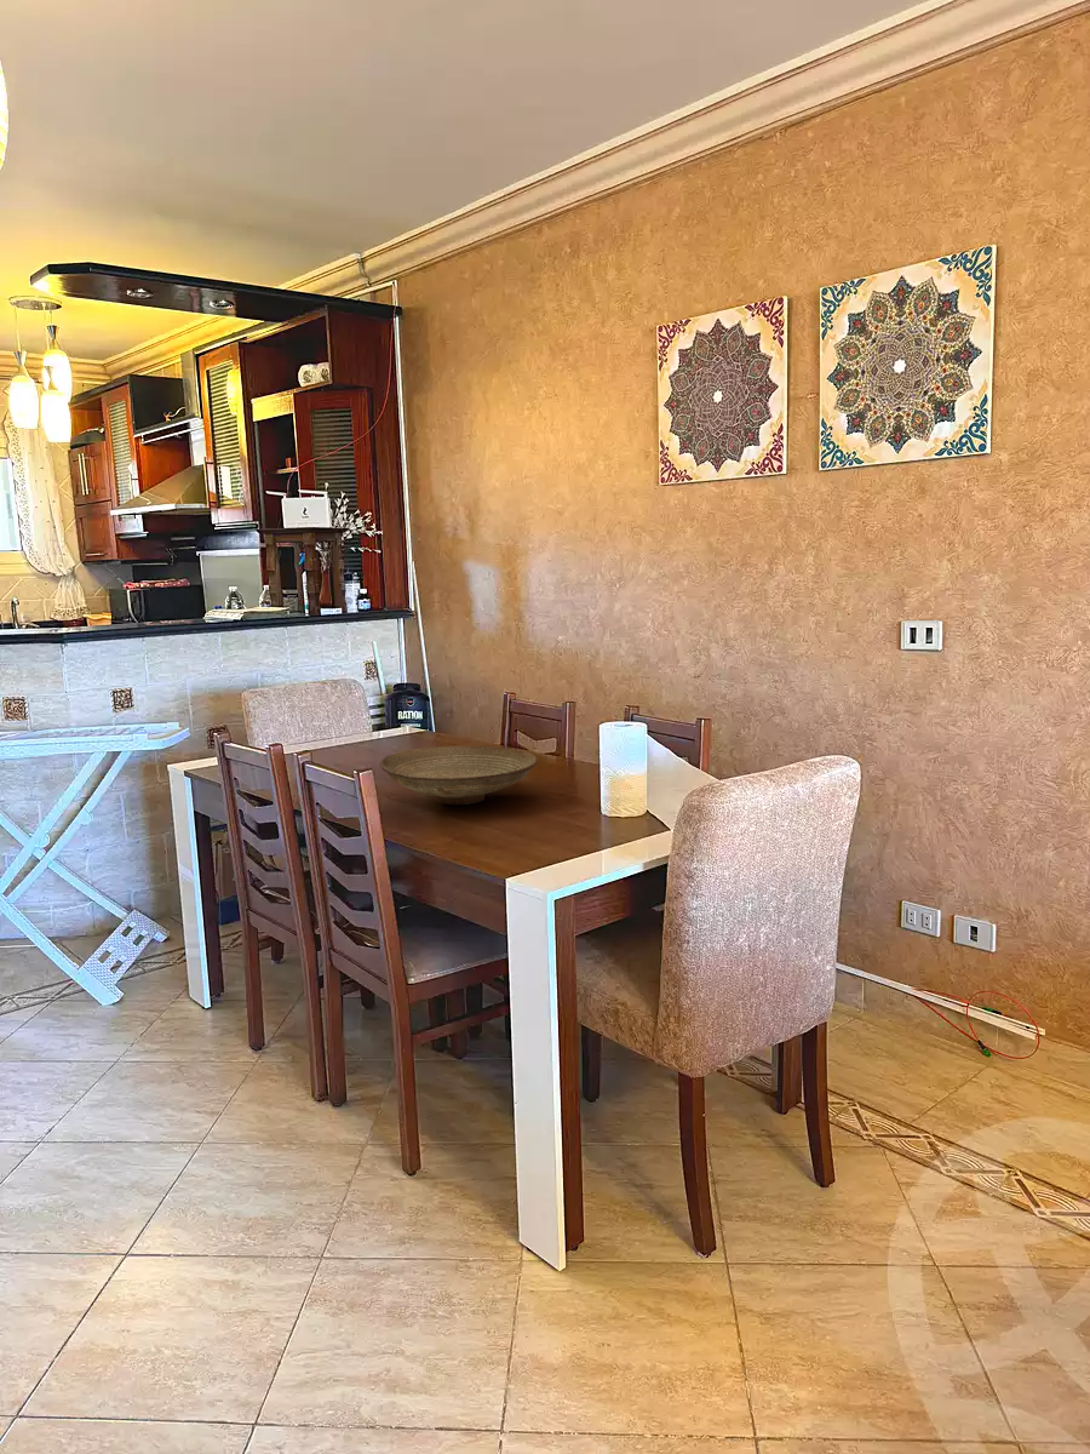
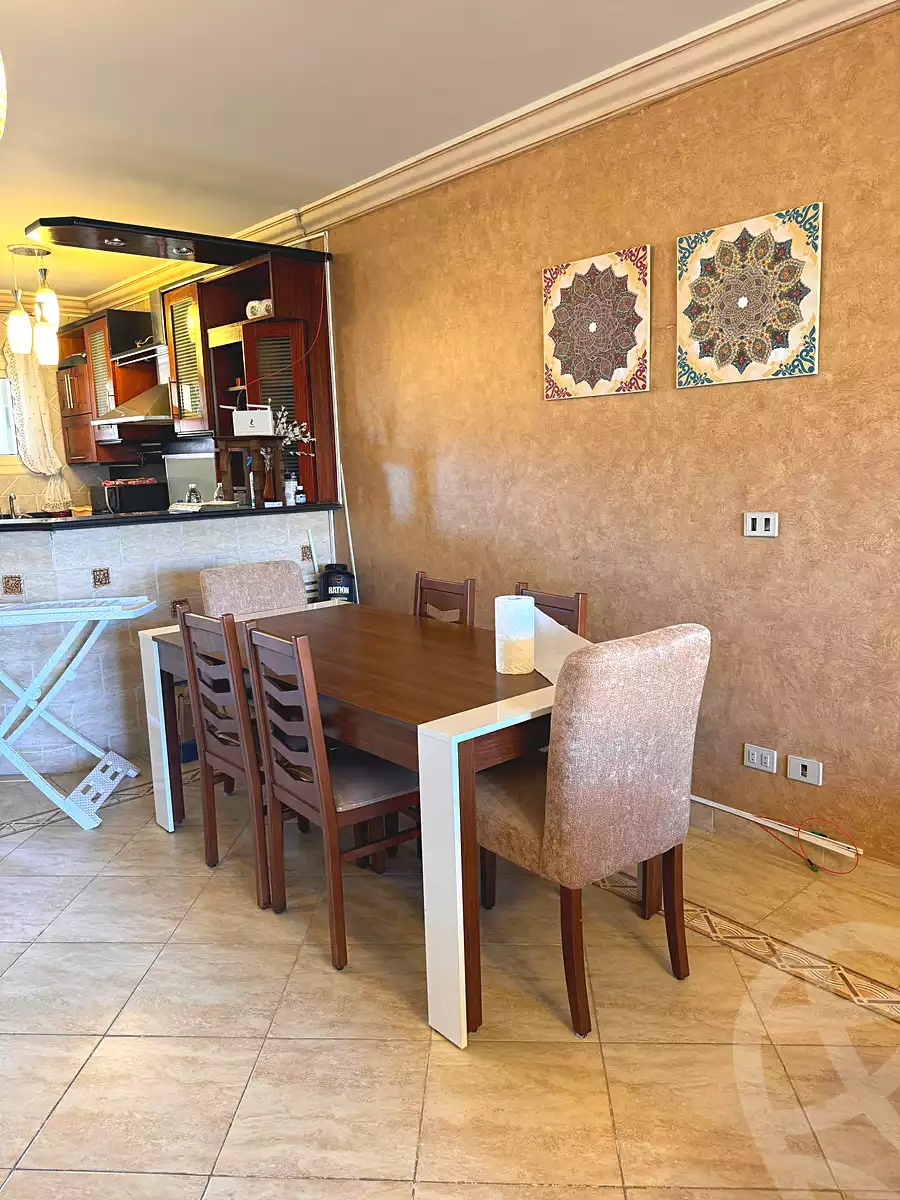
- decorative bowl (459, 778)
